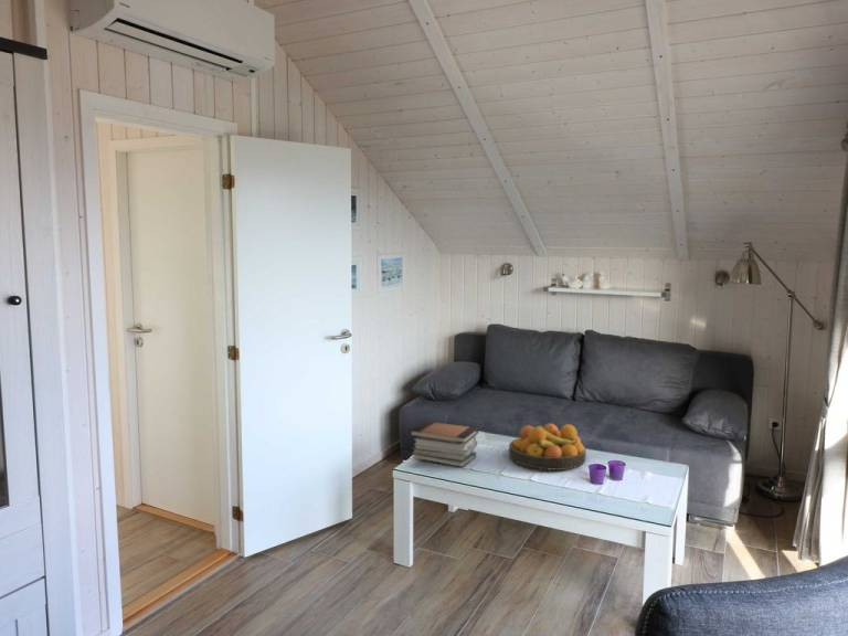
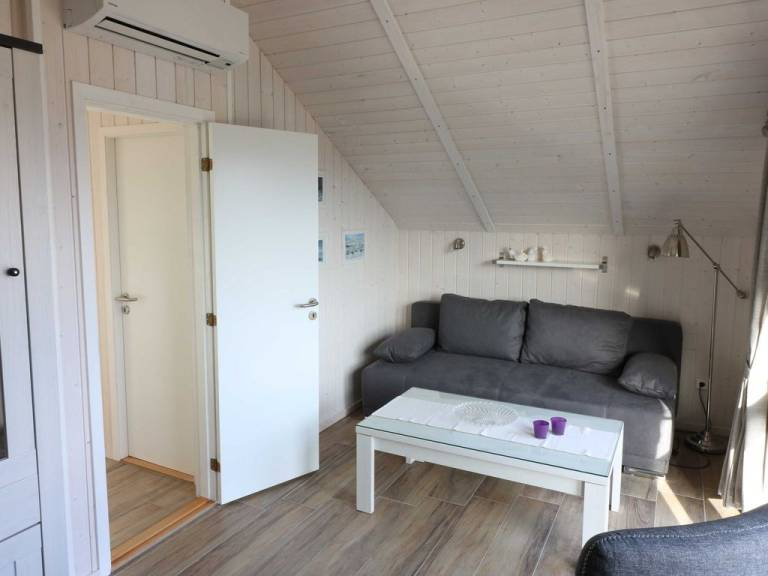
- book stack (444, 443)
- fruit bowl (547, 441)
